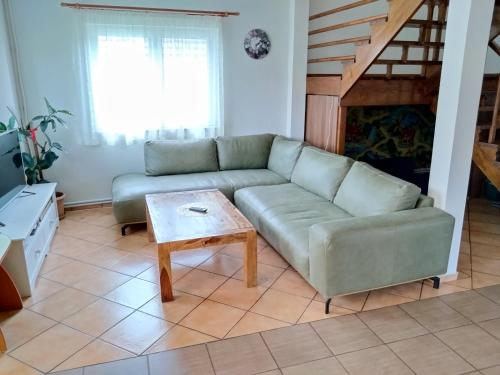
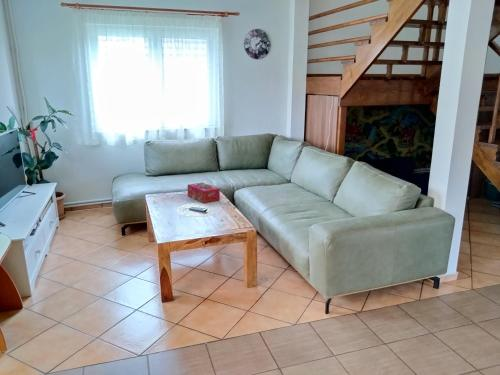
+ tissue box (203, 192)
